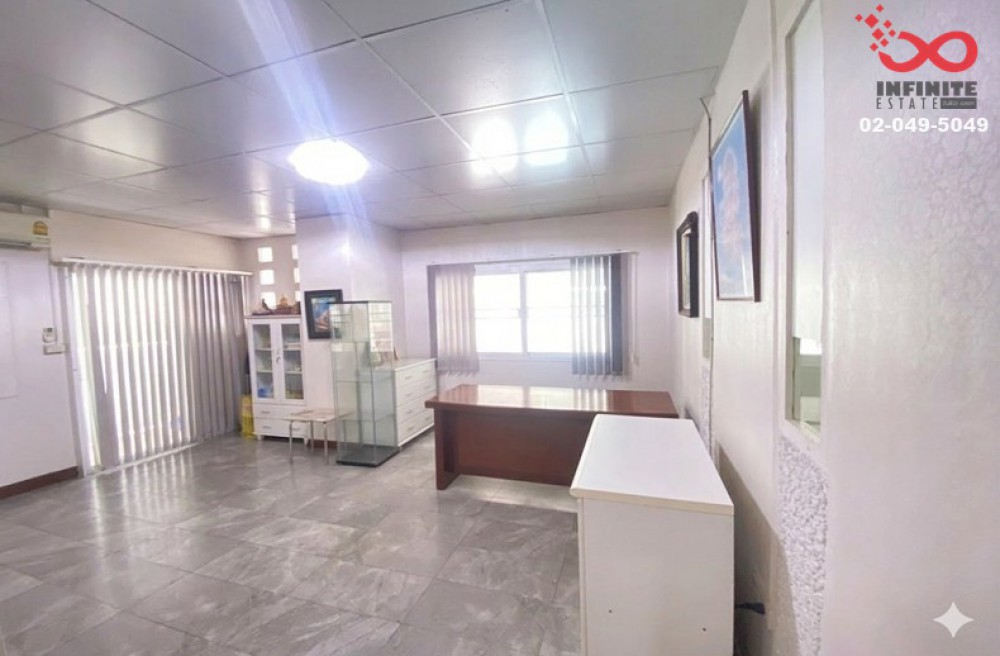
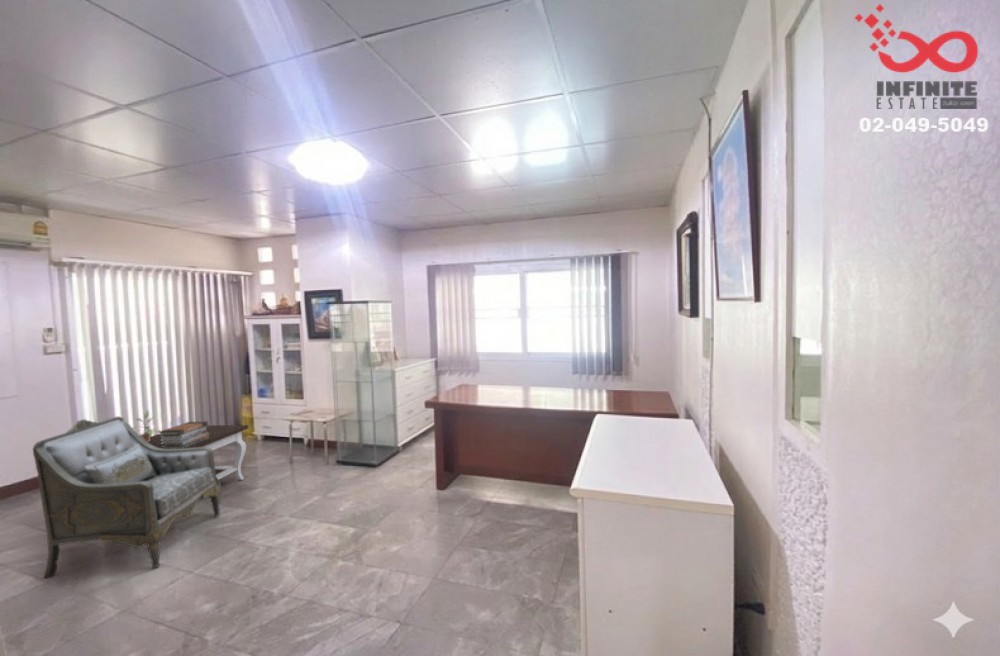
+ potted plant (148, 426)
+ book stack (184, 434)
+ armchair (138, 480)
+ side table (185, 448)
